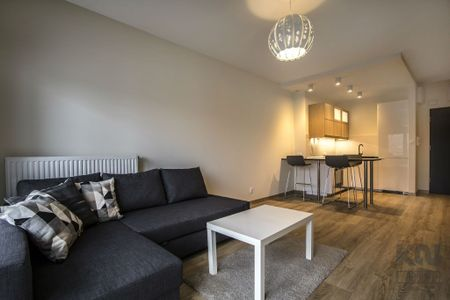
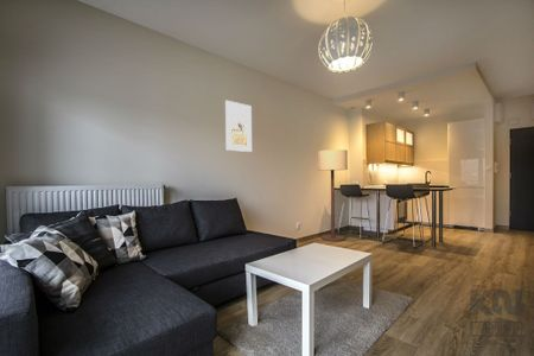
+ floor lamp (332, 195)
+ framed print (239, 127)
